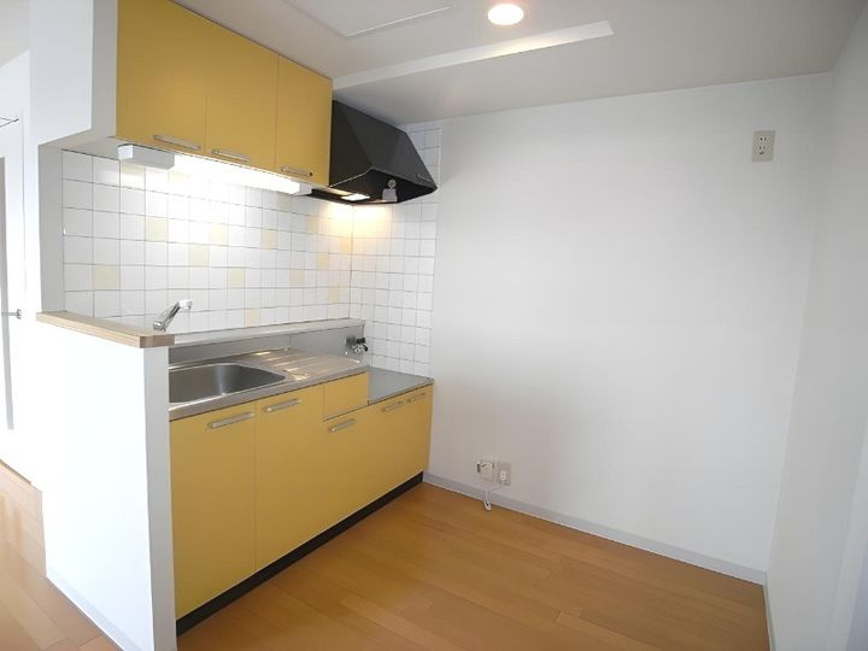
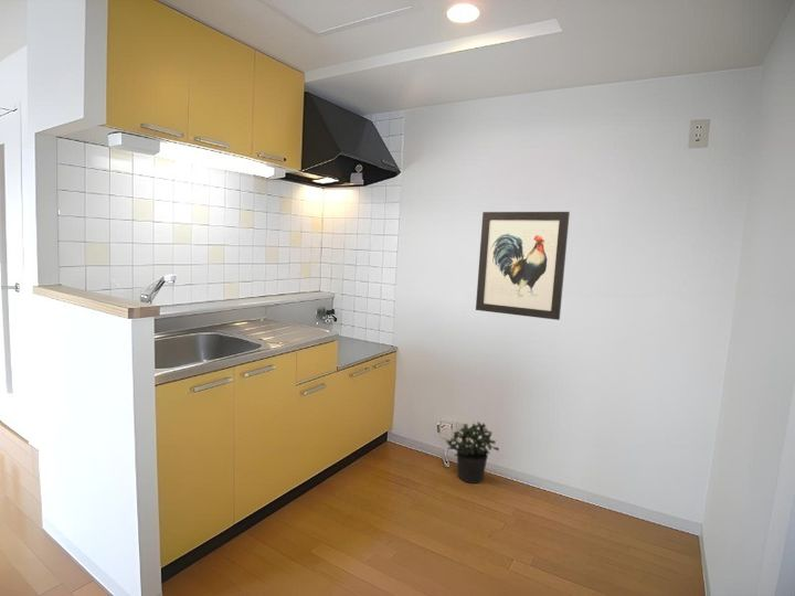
+ potted plant (474, 449)
+ wall art (519, 264)
